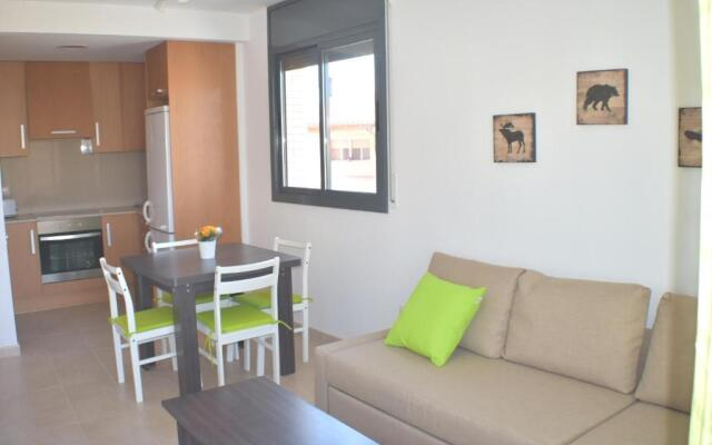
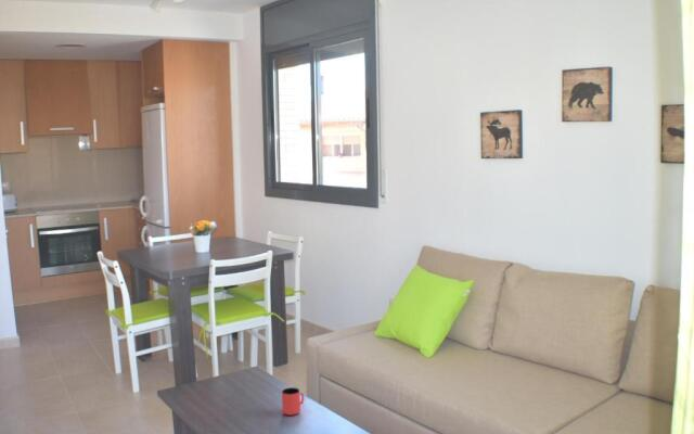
+ cup (294, 400)
